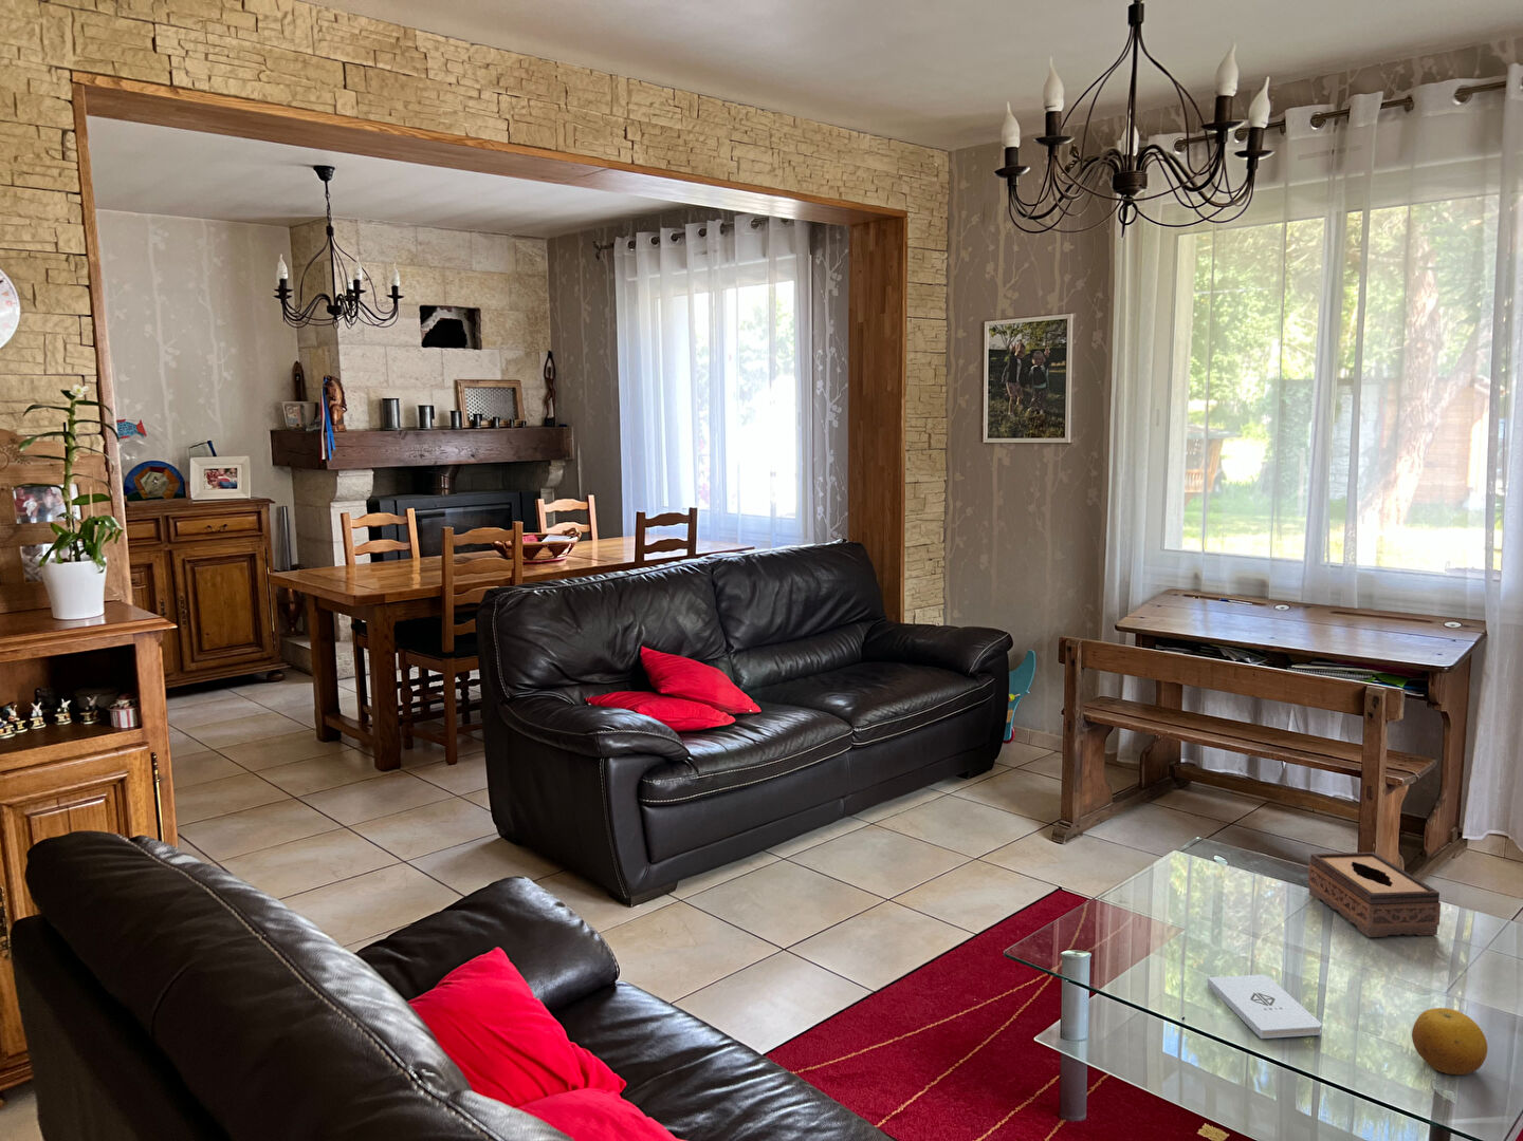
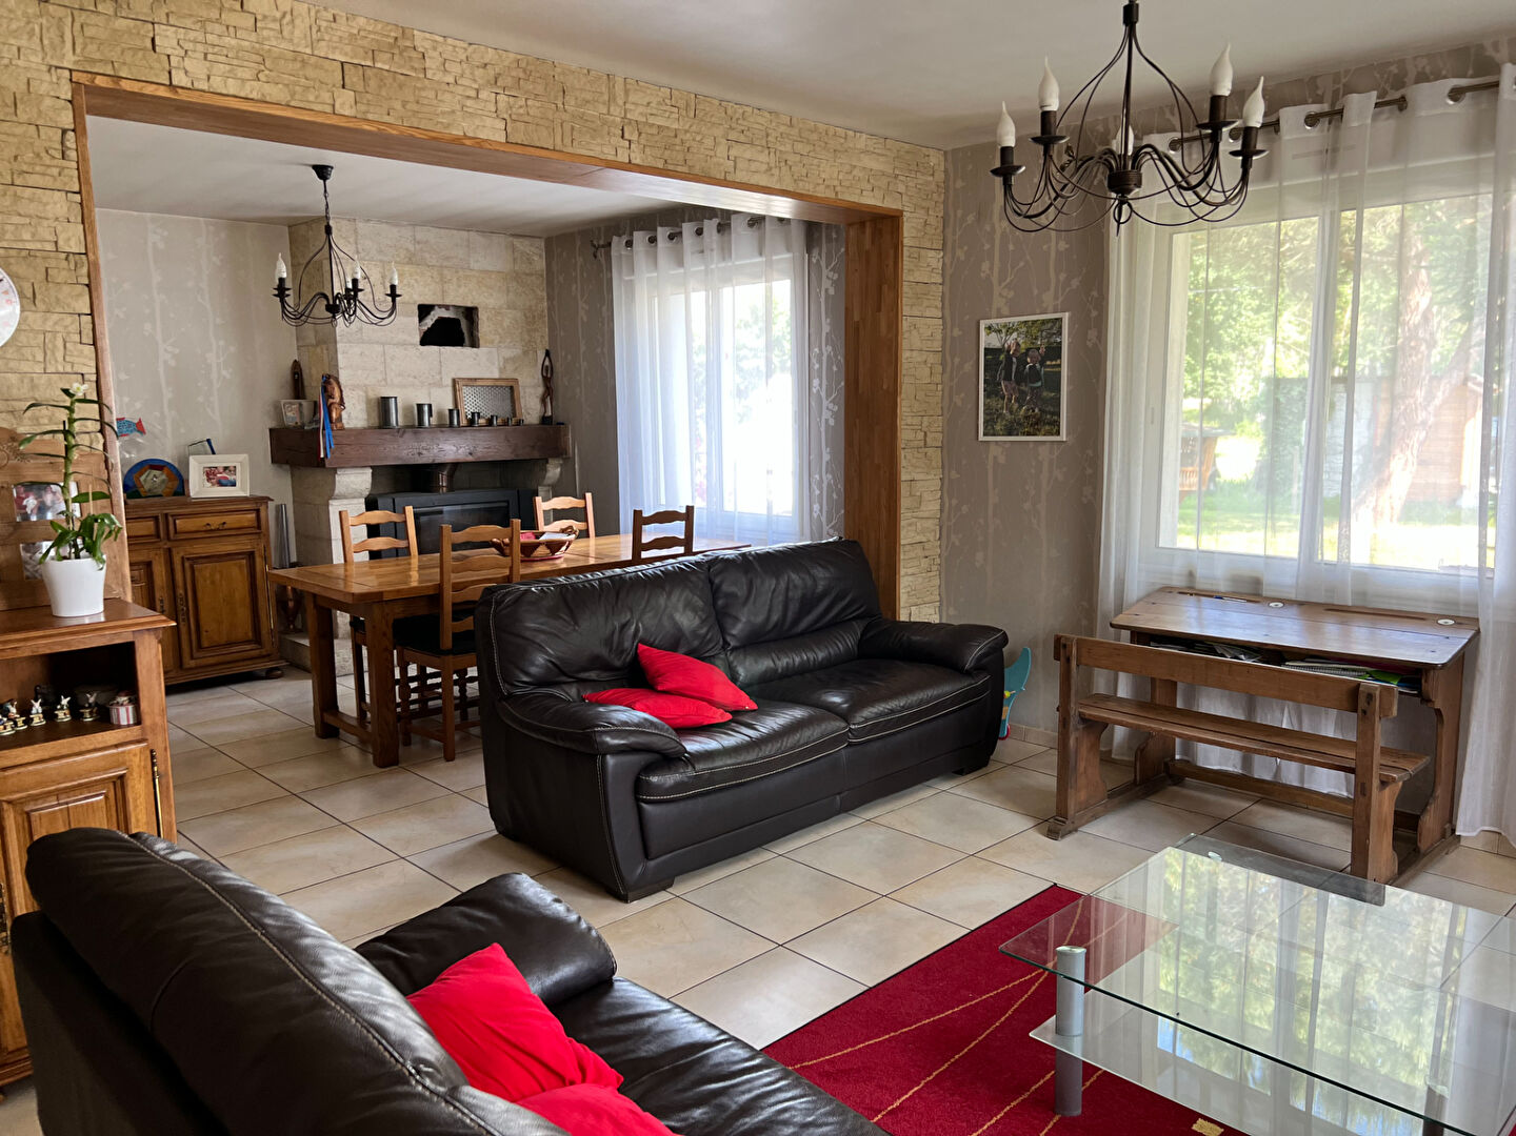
- tissue box (1371, 892)
- notepad (1263, 1004)
- fruit (1449, 1040)
